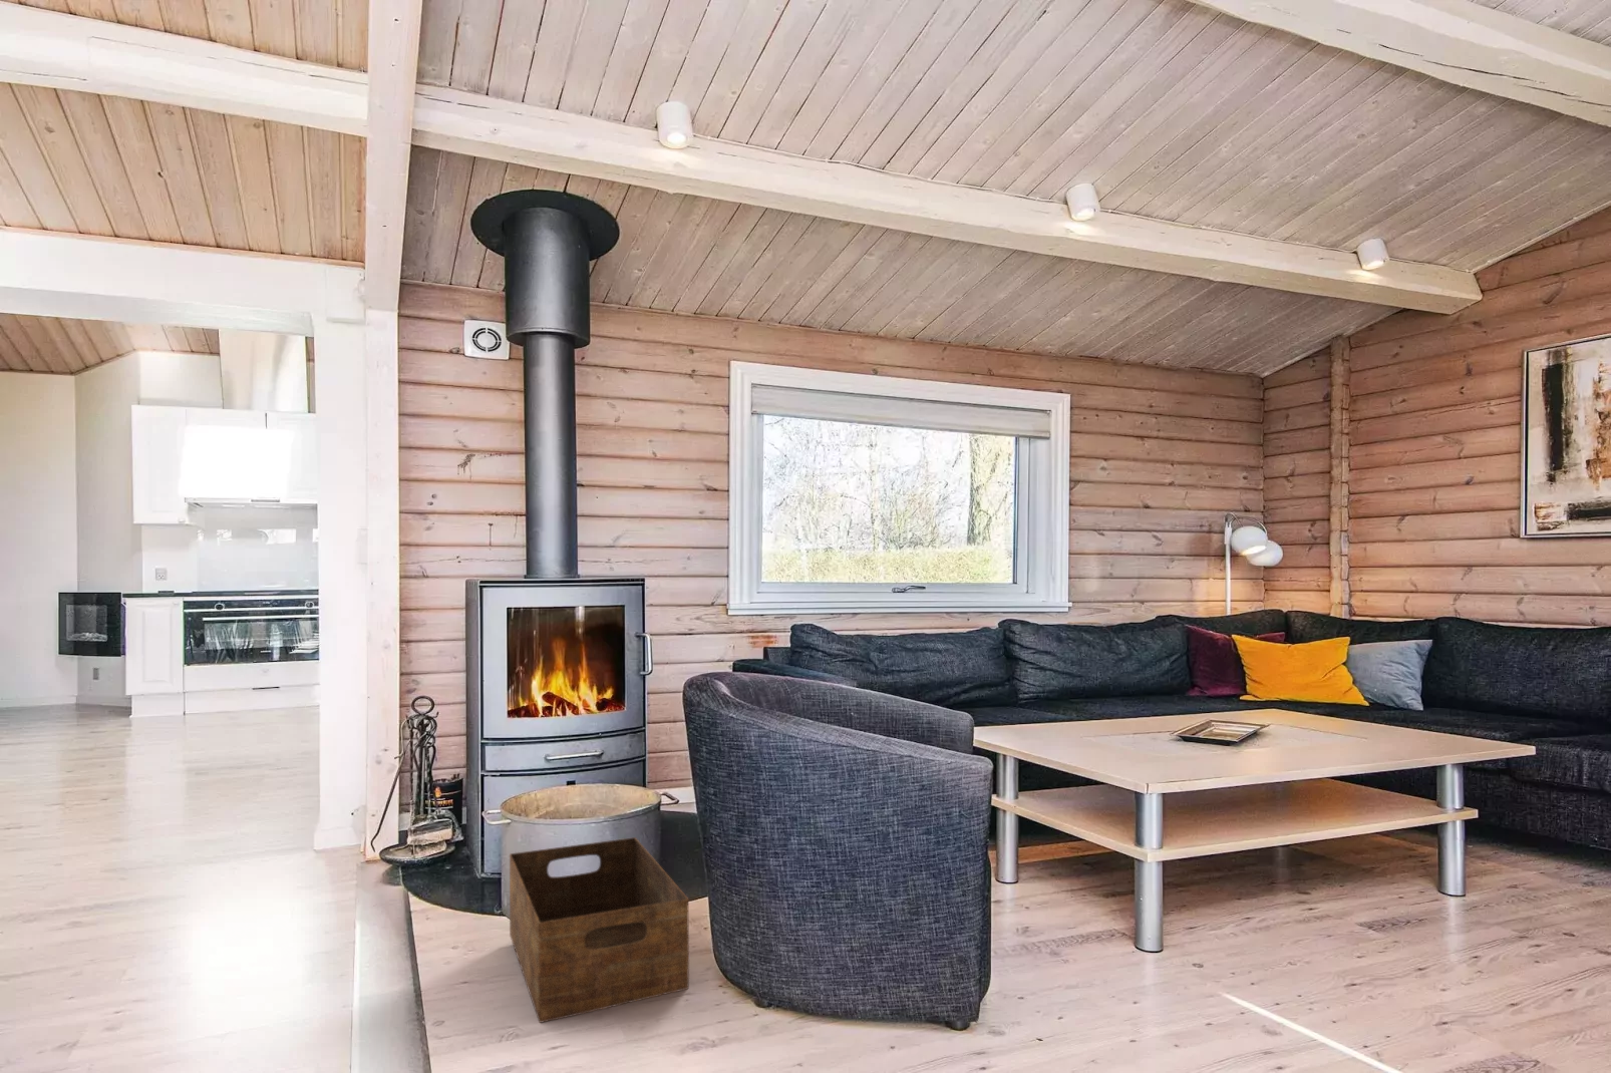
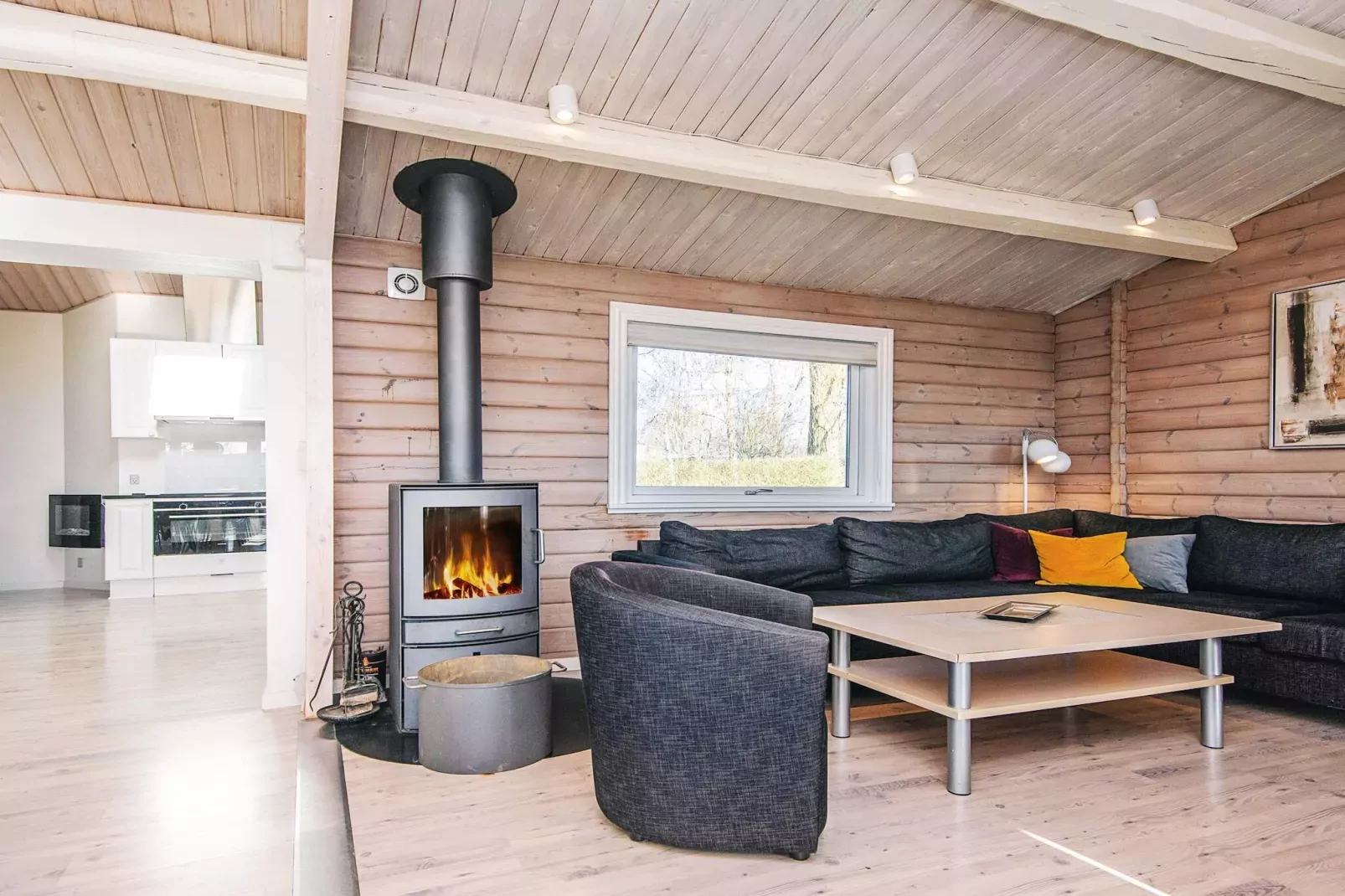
- storage basket (593, 919)
